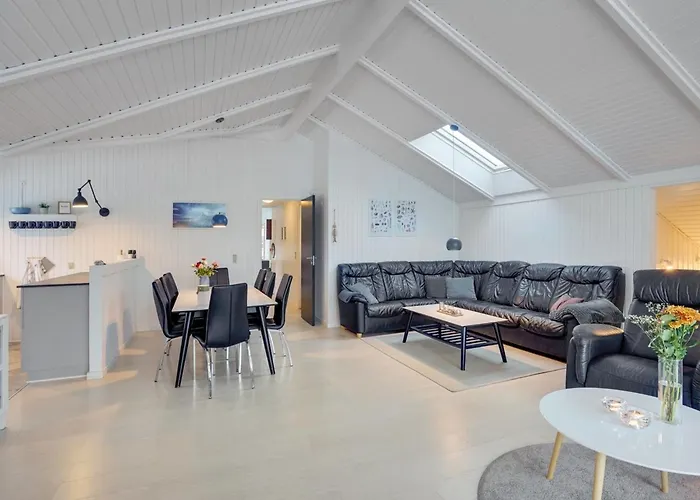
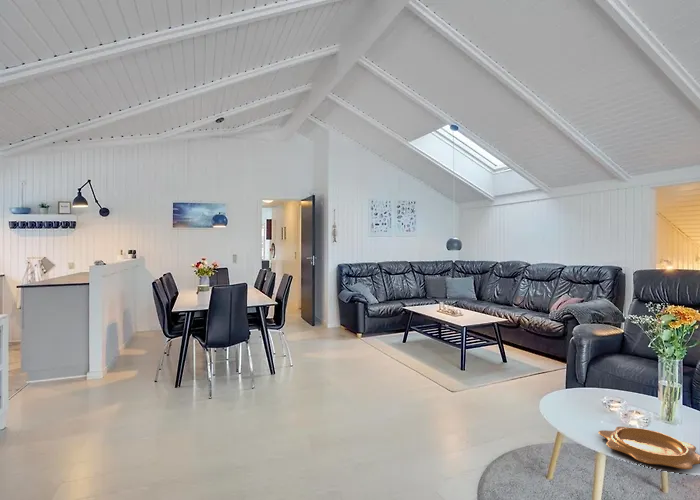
+ decorative bowl (649, 445)
